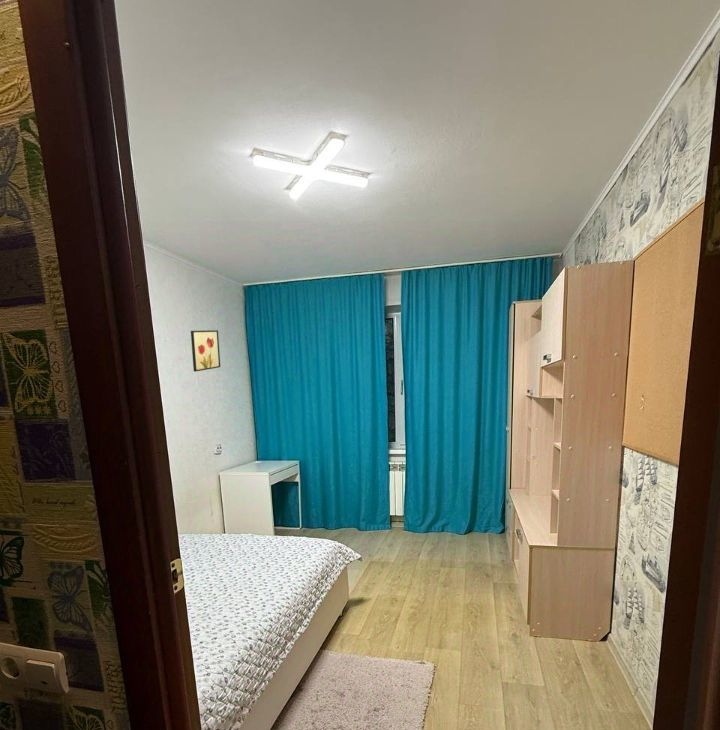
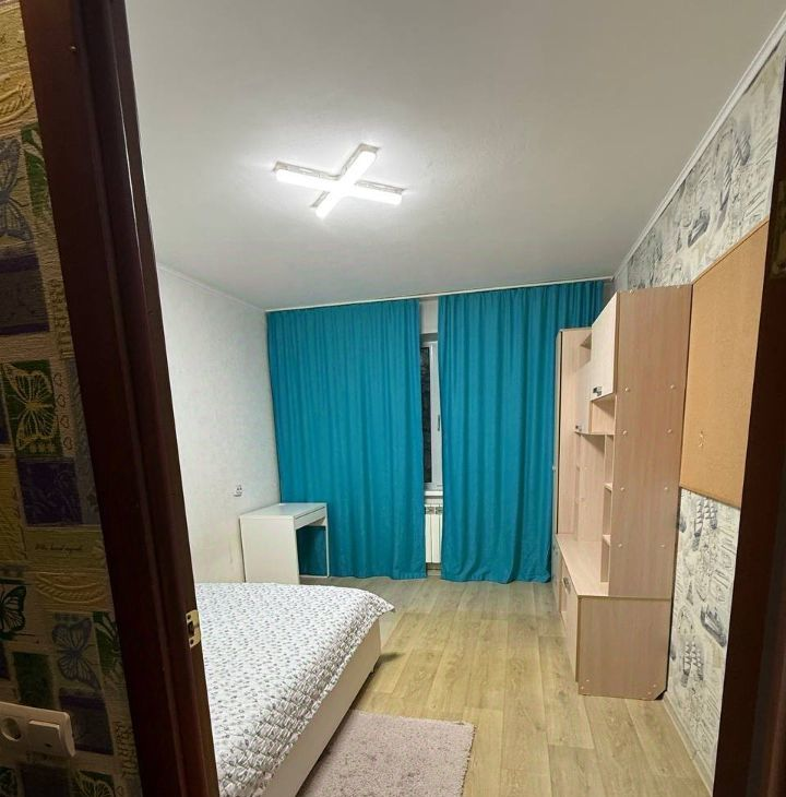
- wall art (205, 350)
